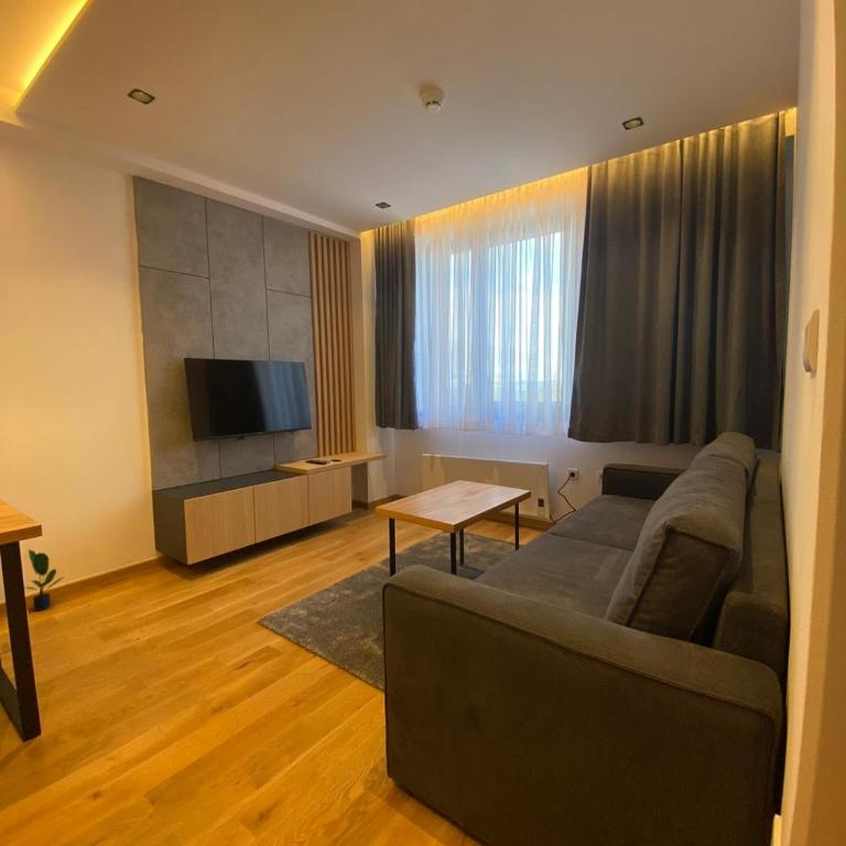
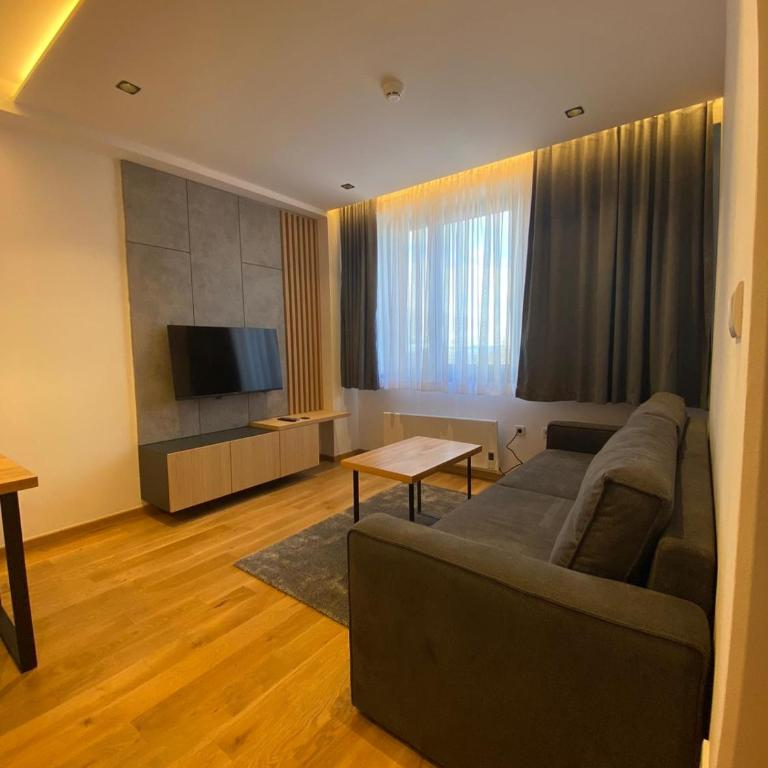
- potted plant (43, 577)
